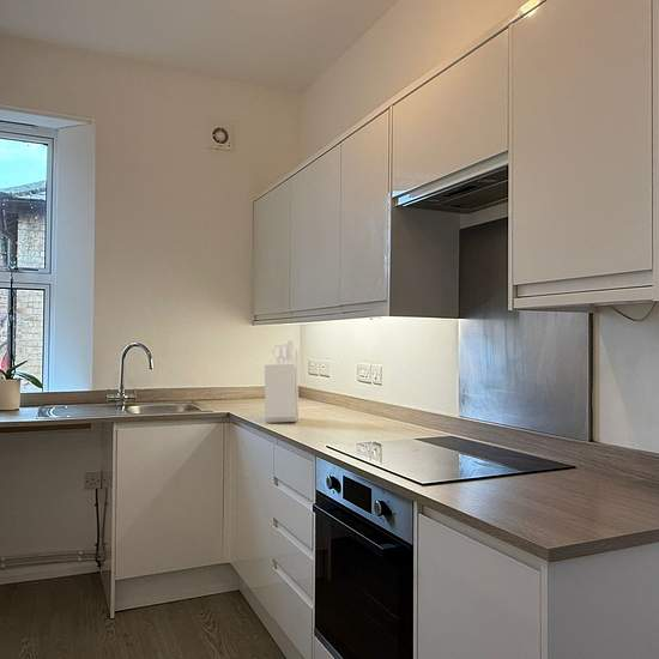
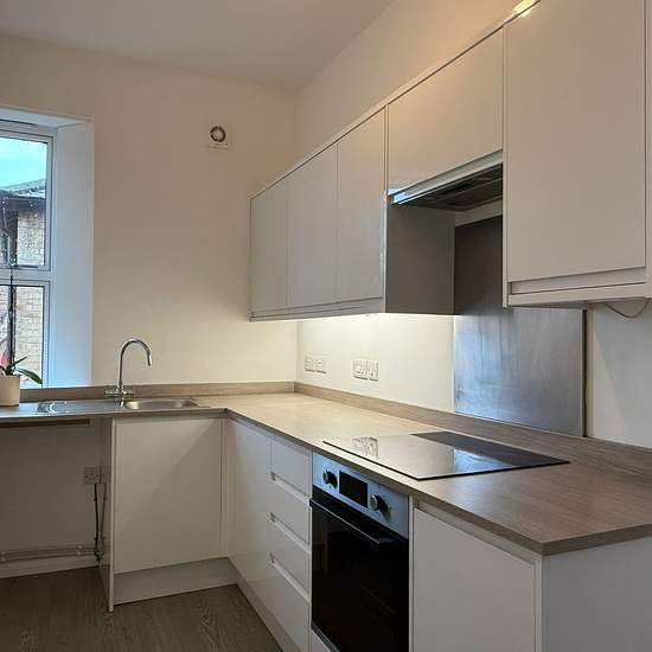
- knife block (282, 380)
